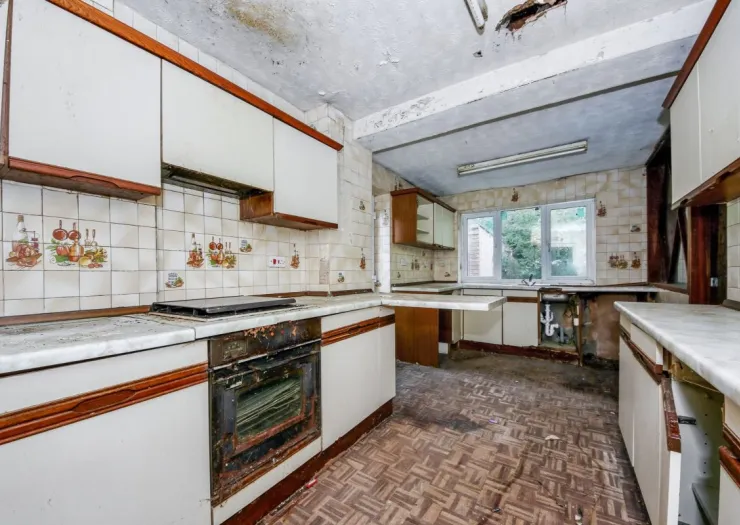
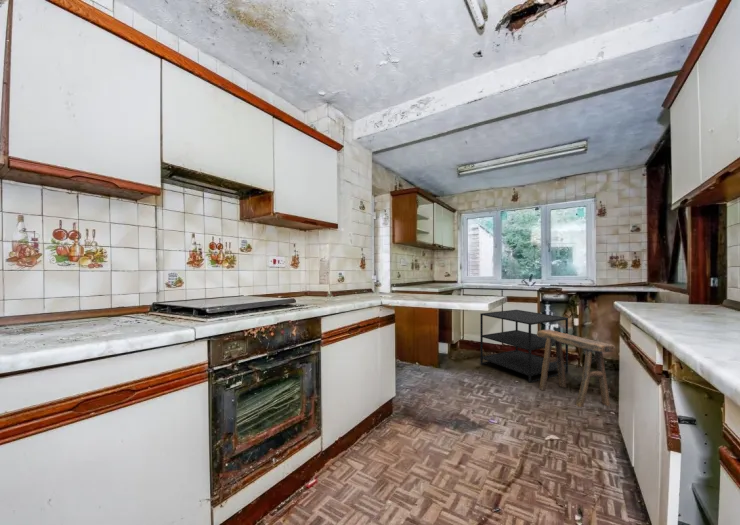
+ stool (563, 366)
+ side table (522, 342)
